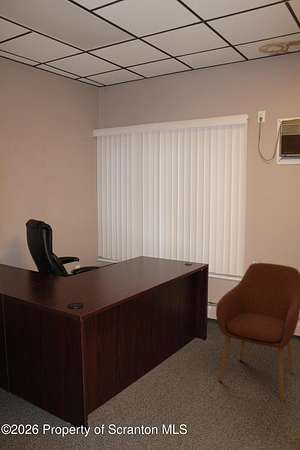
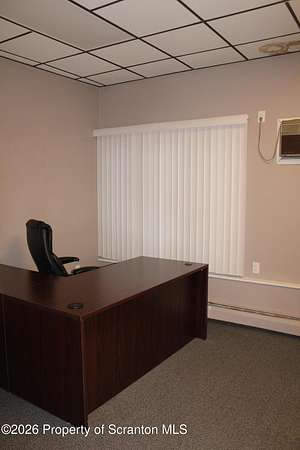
- armchair (262, 323)
